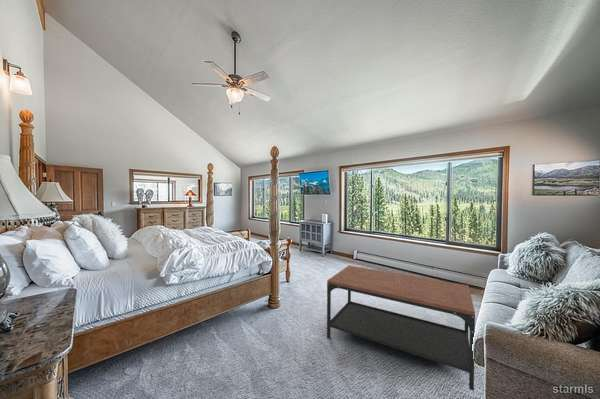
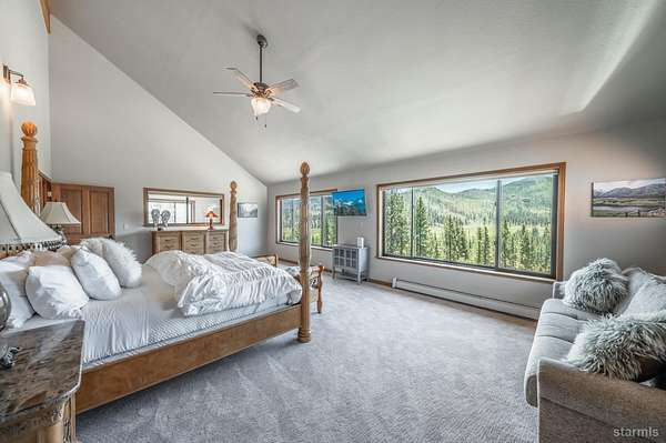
- coffee table (395, 313)
